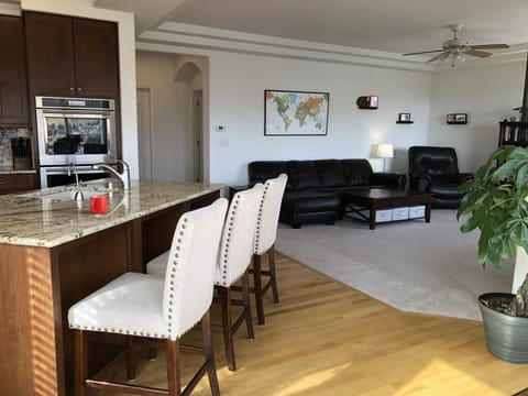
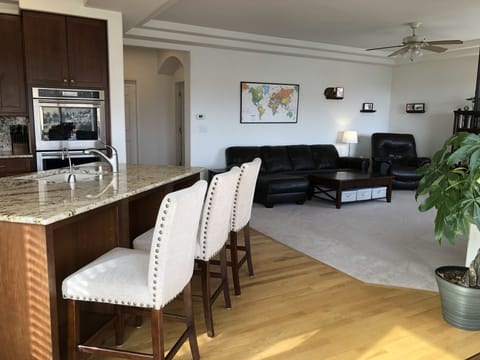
- mug (97, 205)
